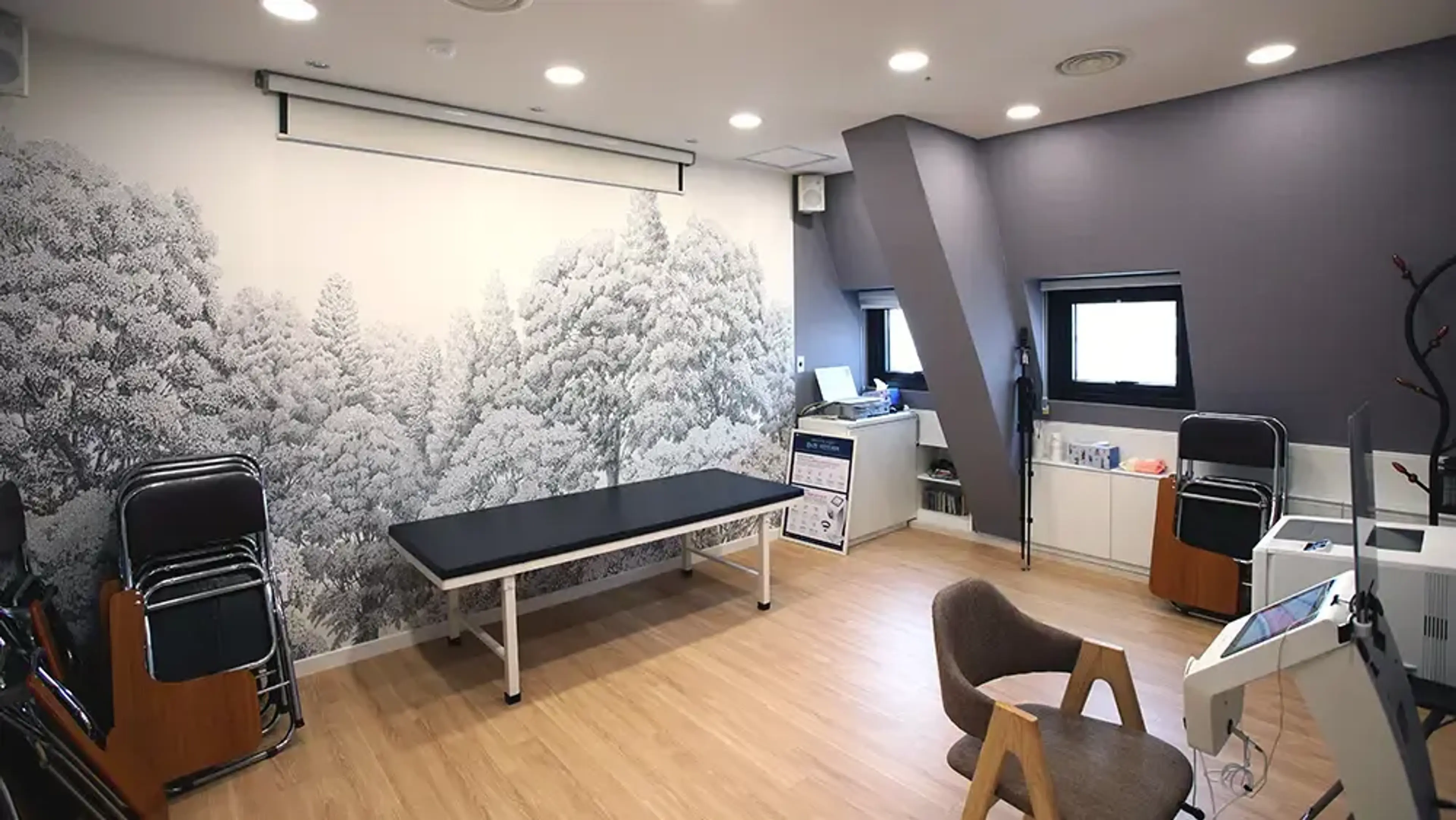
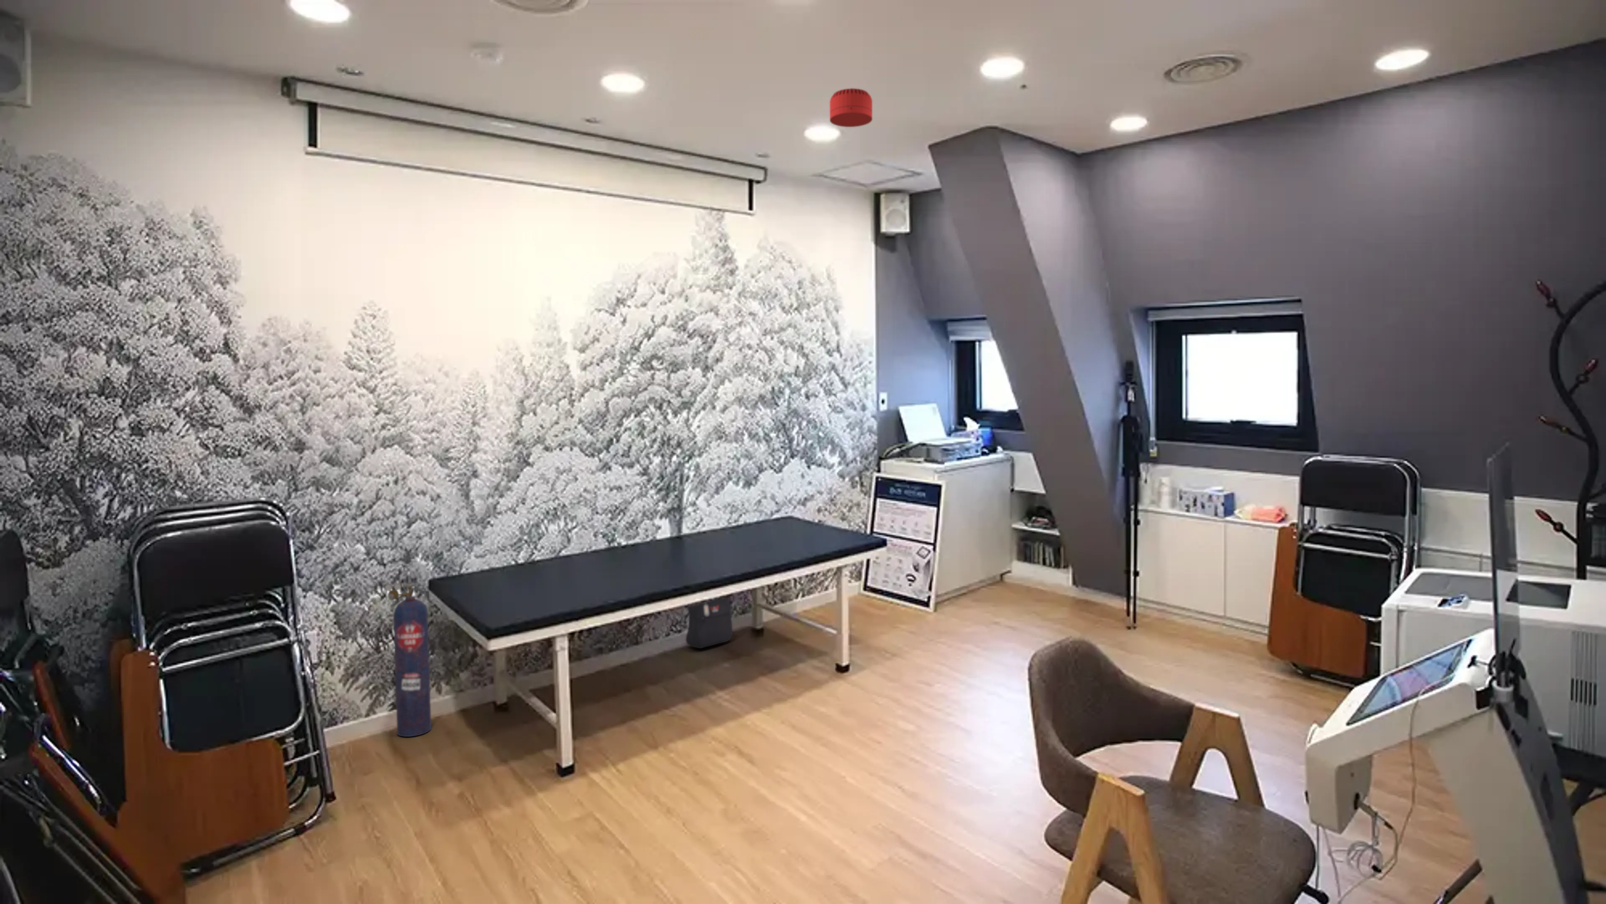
+ backpack (709, 614)
+ gas cylinder (409, 657)
+ smoke detector (850, 107)
